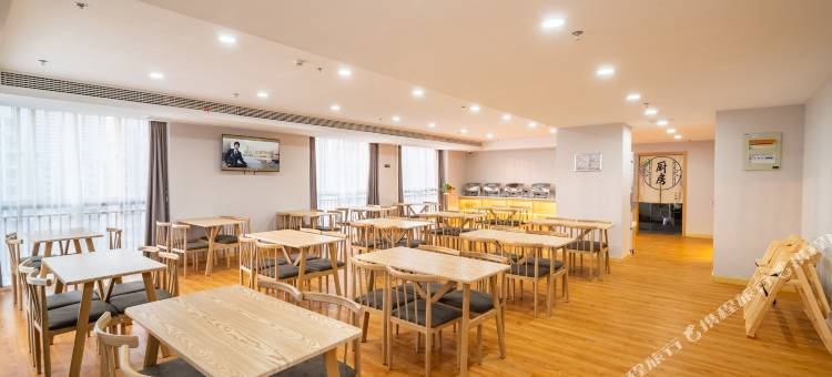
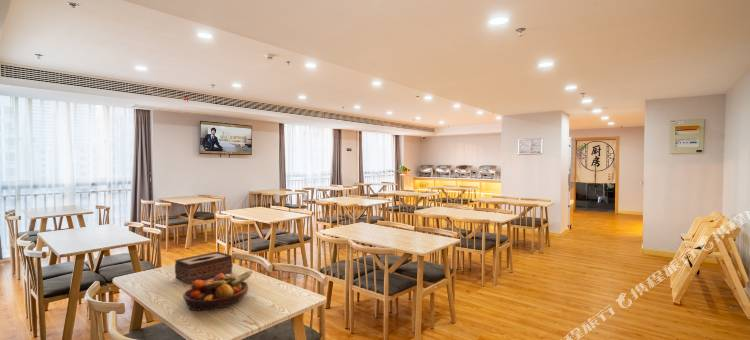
+ fruit bowl (217, 286)
+ tissue box (204, 266)
